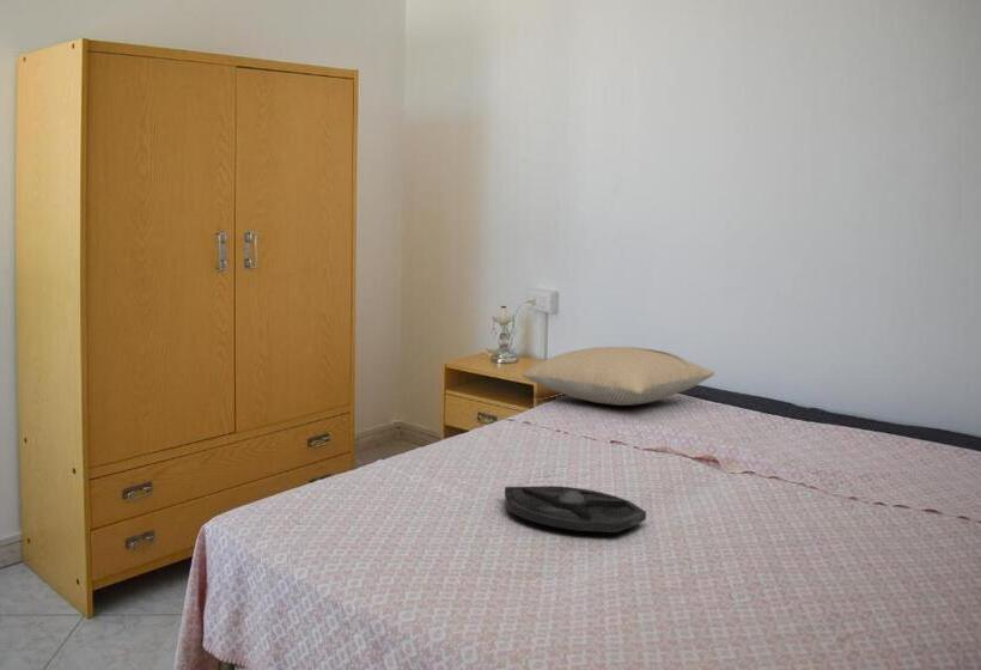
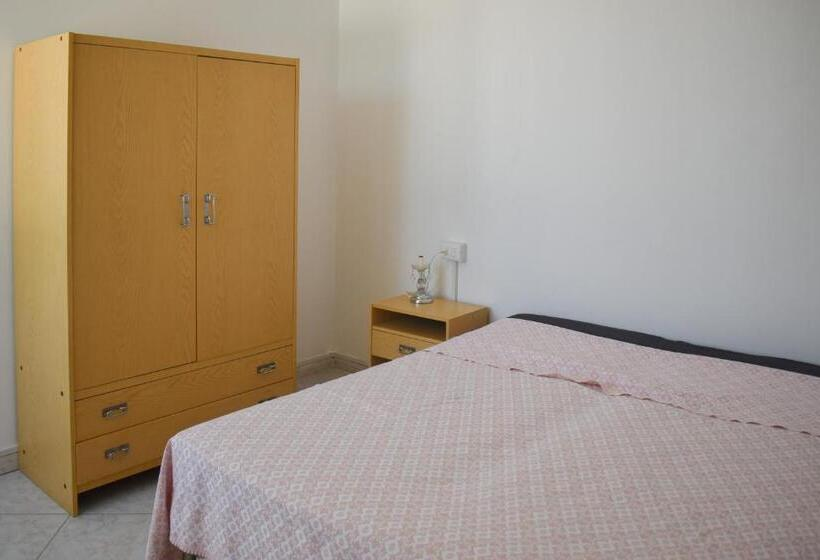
- pillow (619, 374)
- tray (565, 504)
